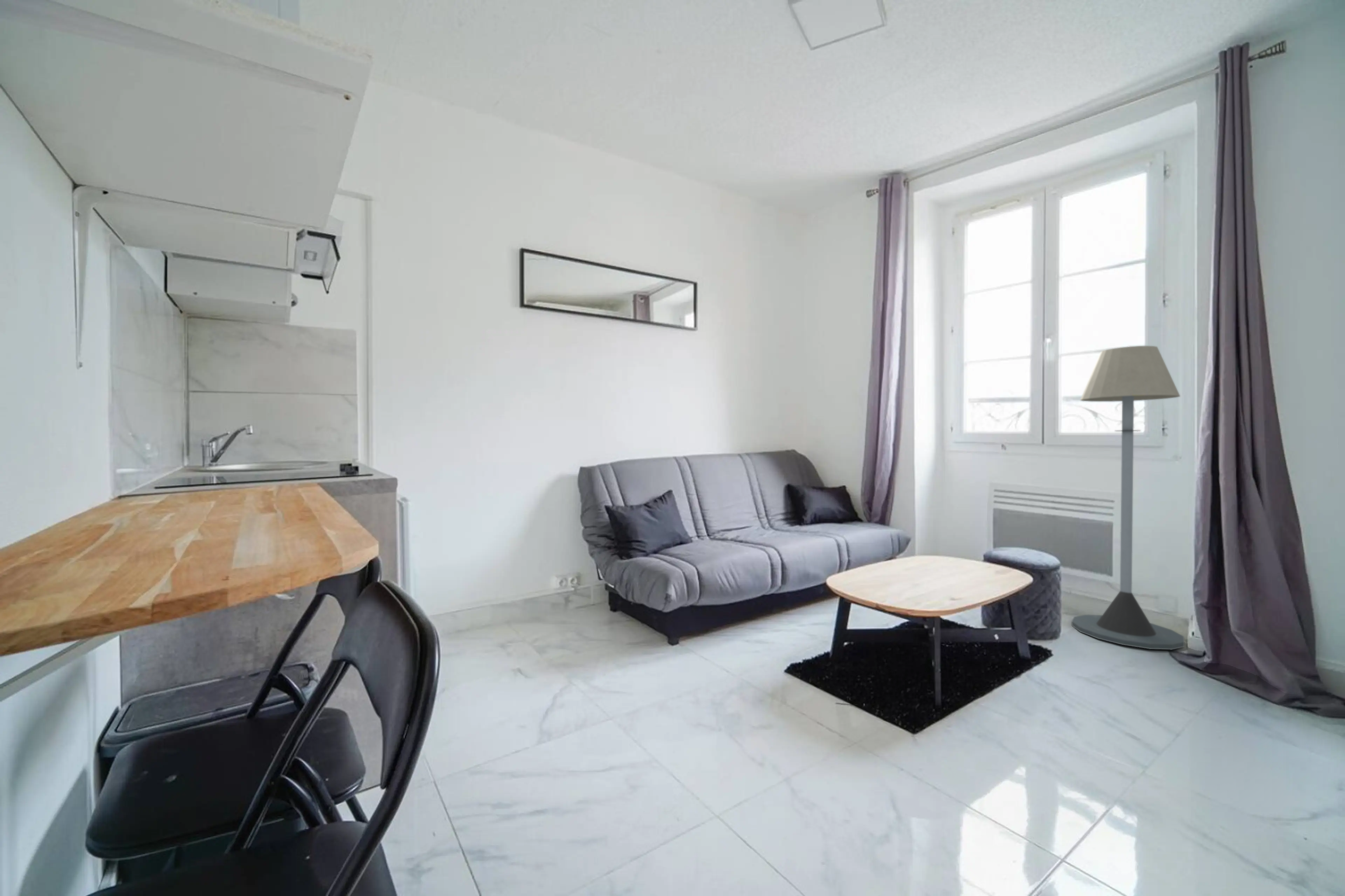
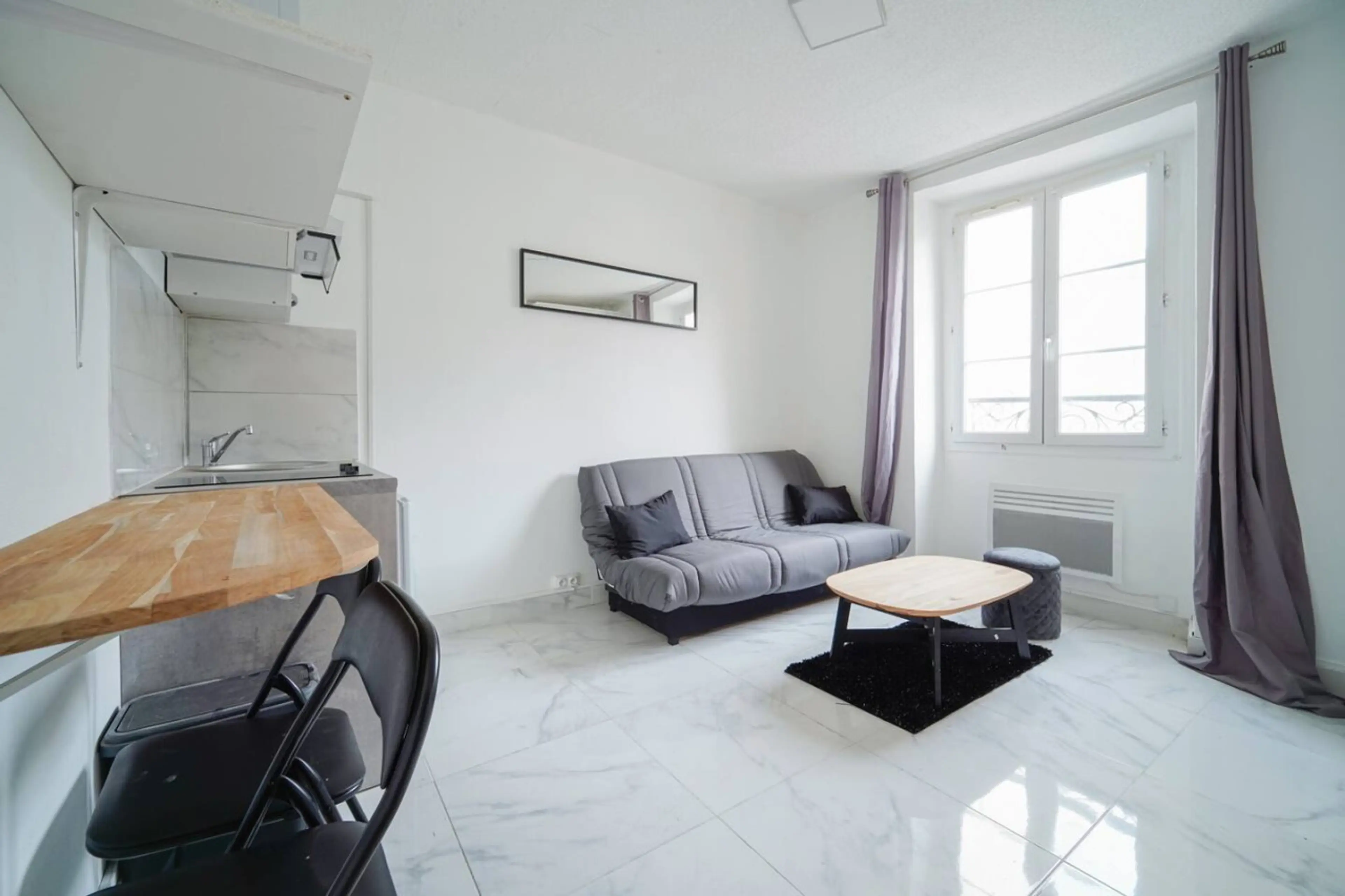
- floor lamp (1127, 492)
